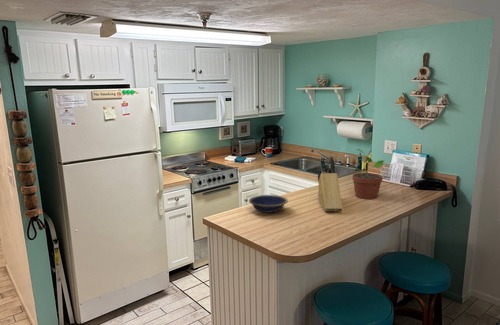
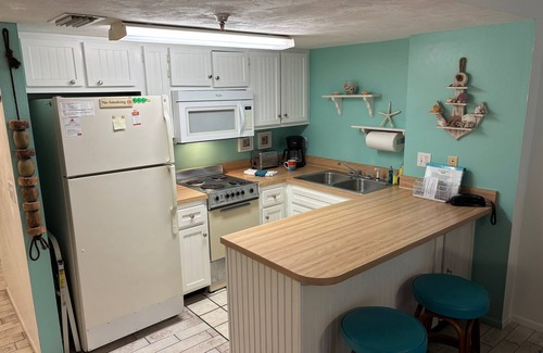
- knife block (329, 182)
- bowl (268, 205)
- potted plant (367, 172)
